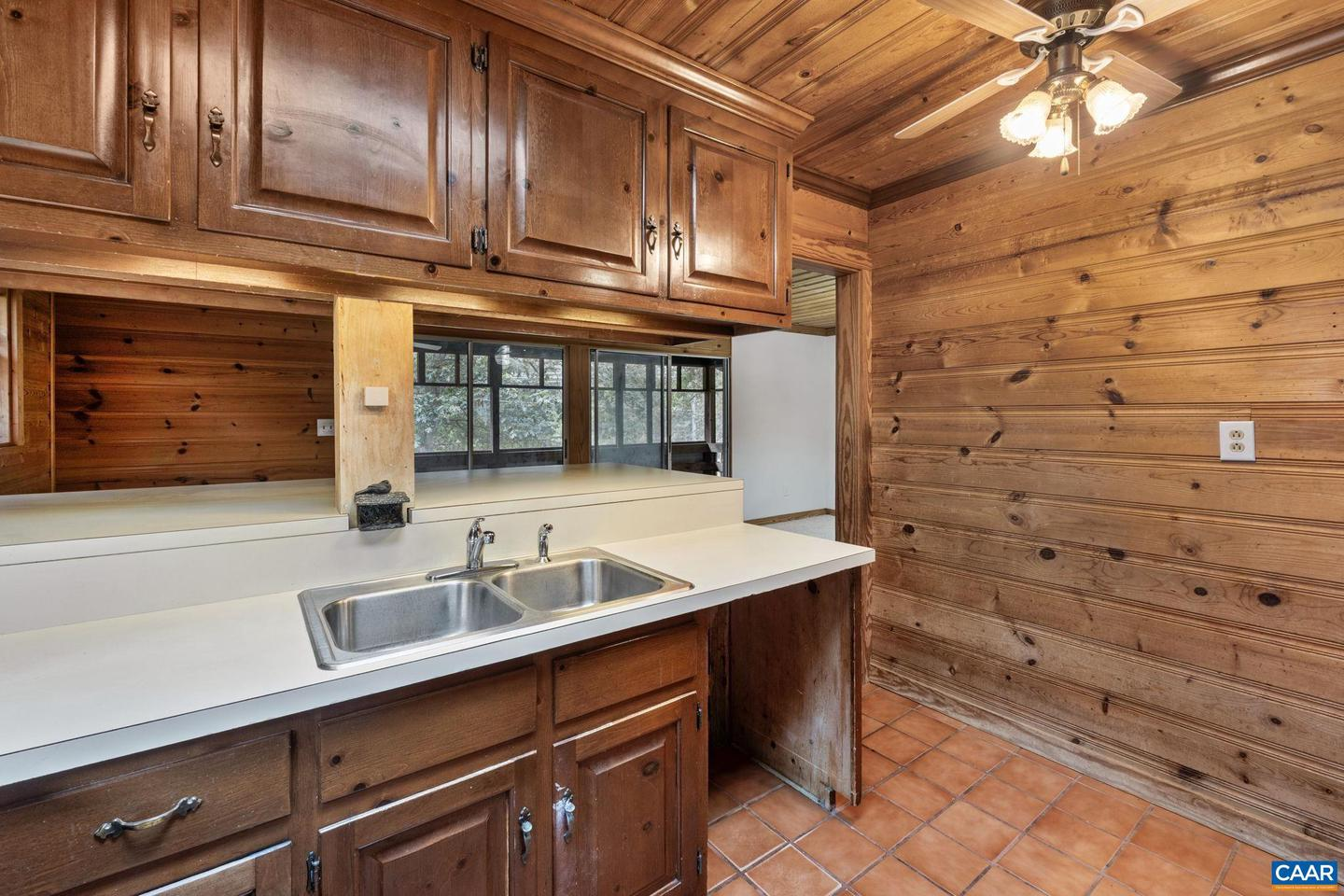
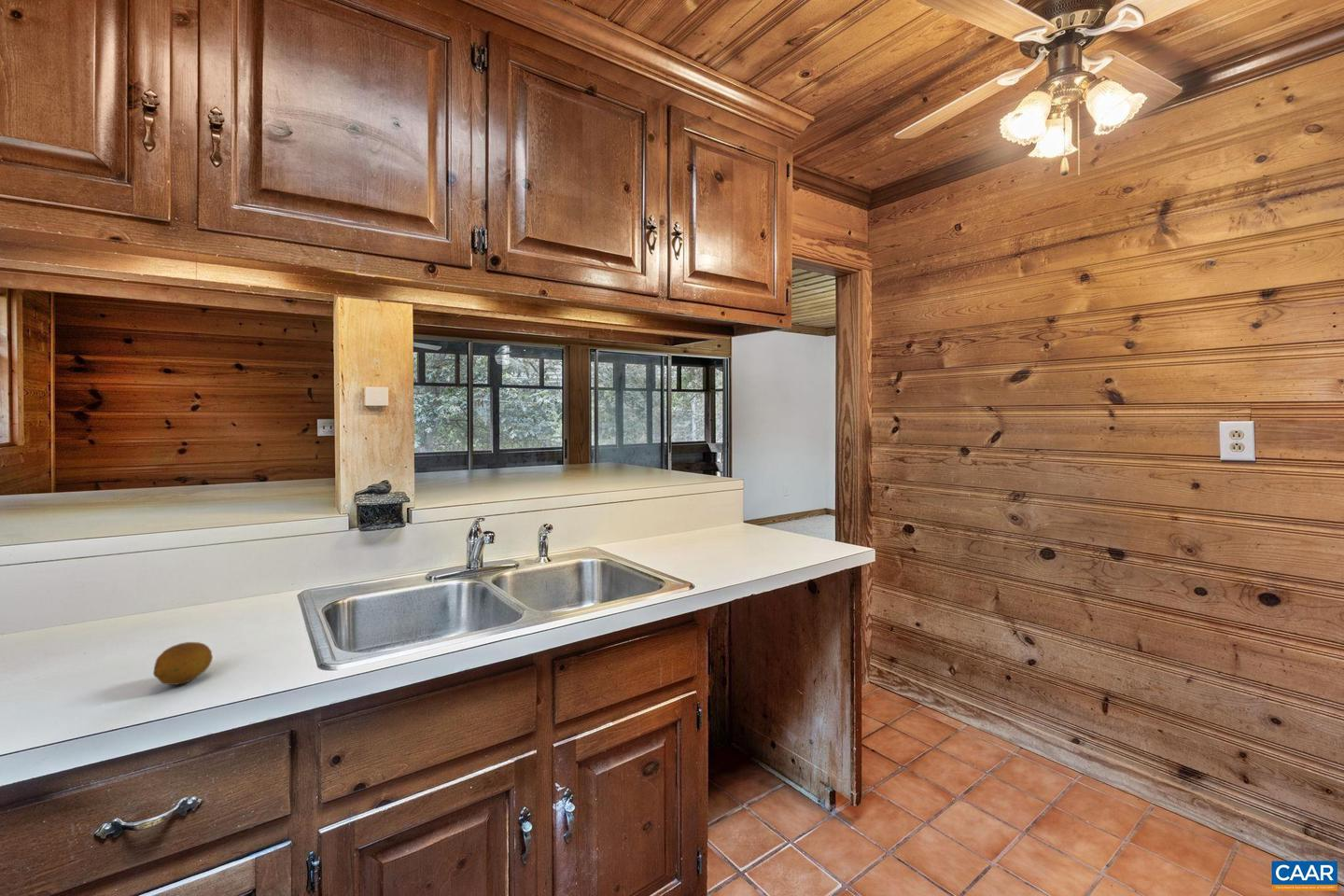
+ fruit (182, 663)
